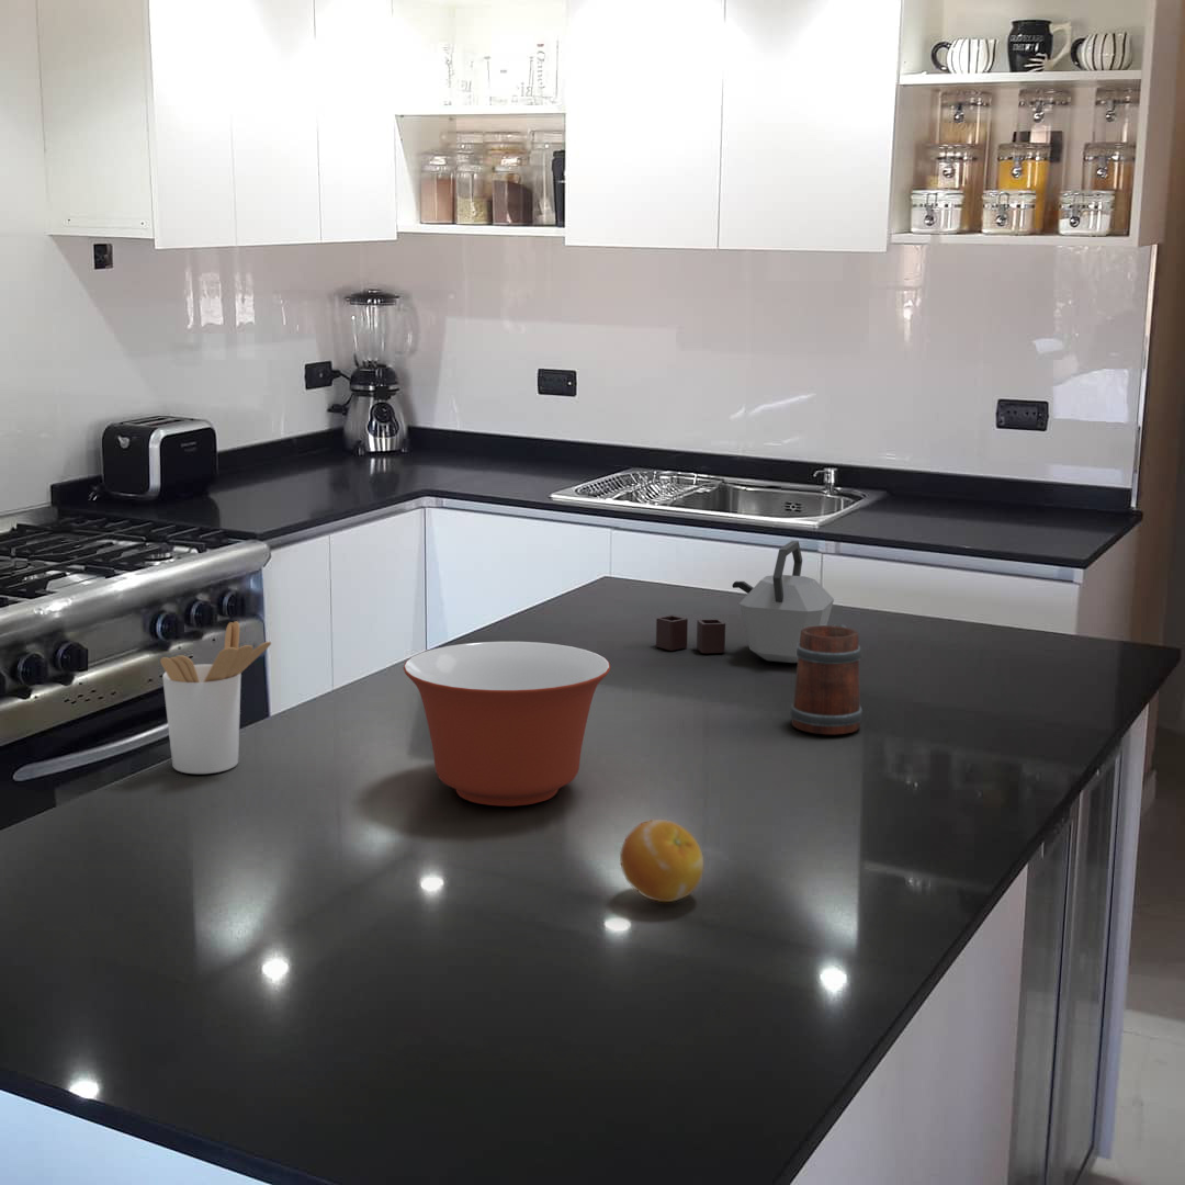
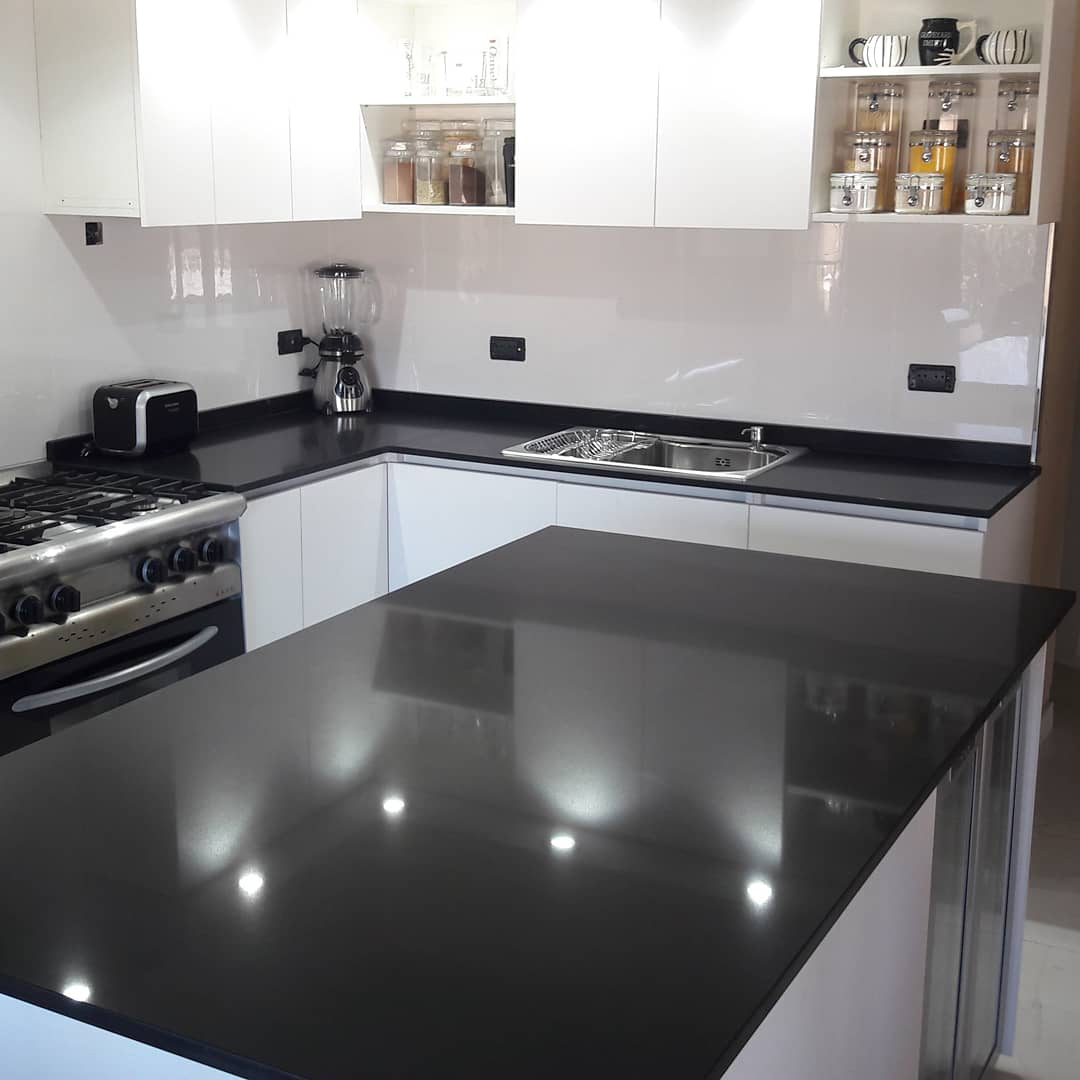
- fruit (662, 860)
- mixing bowl (507, 726)
- utensil holder (216, 699)
- mug (831, 675)
- kettle (743, 599)
